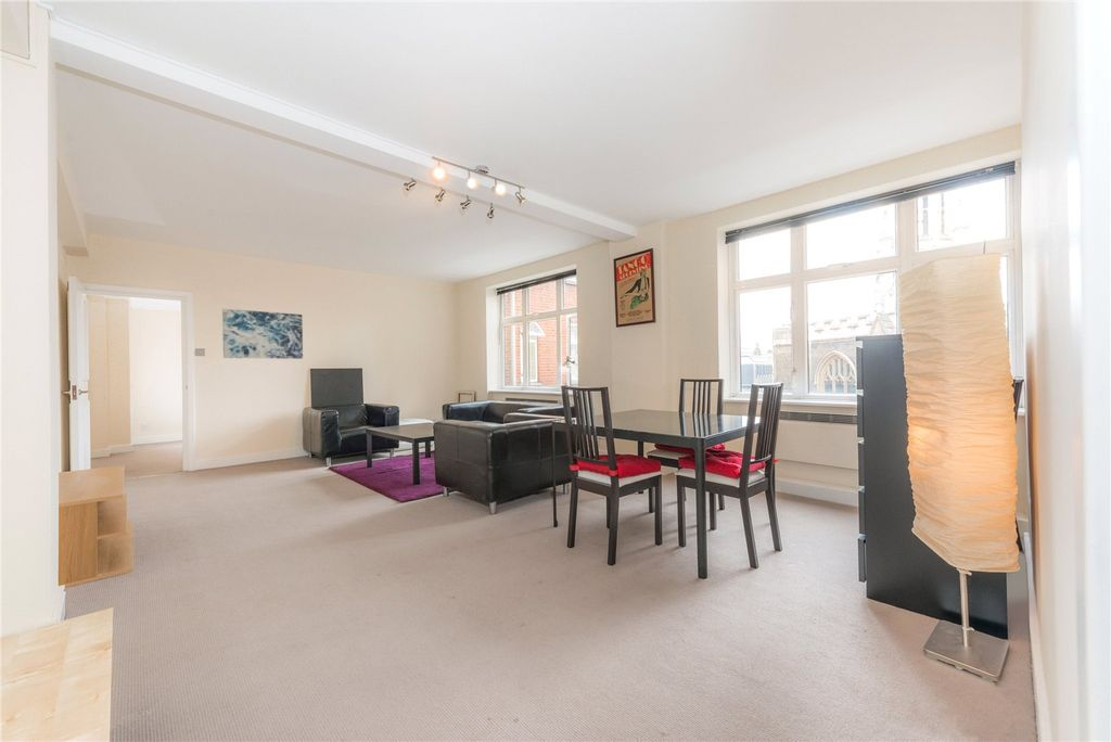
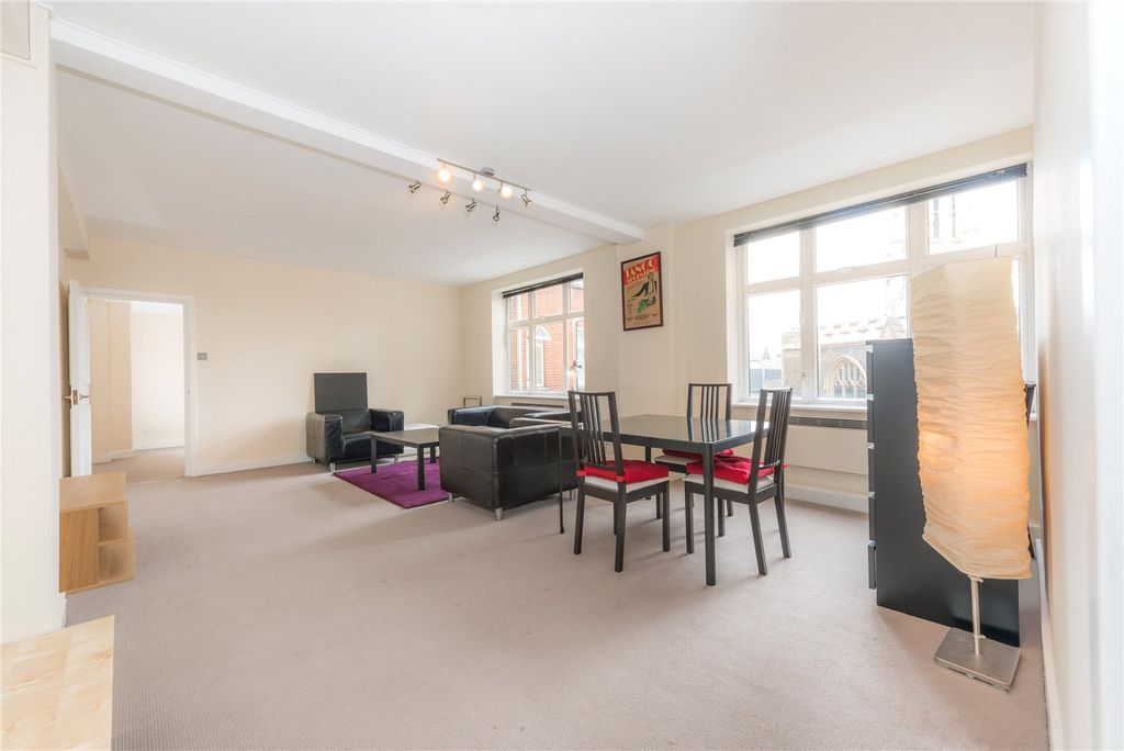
- wall art (265, 334)
